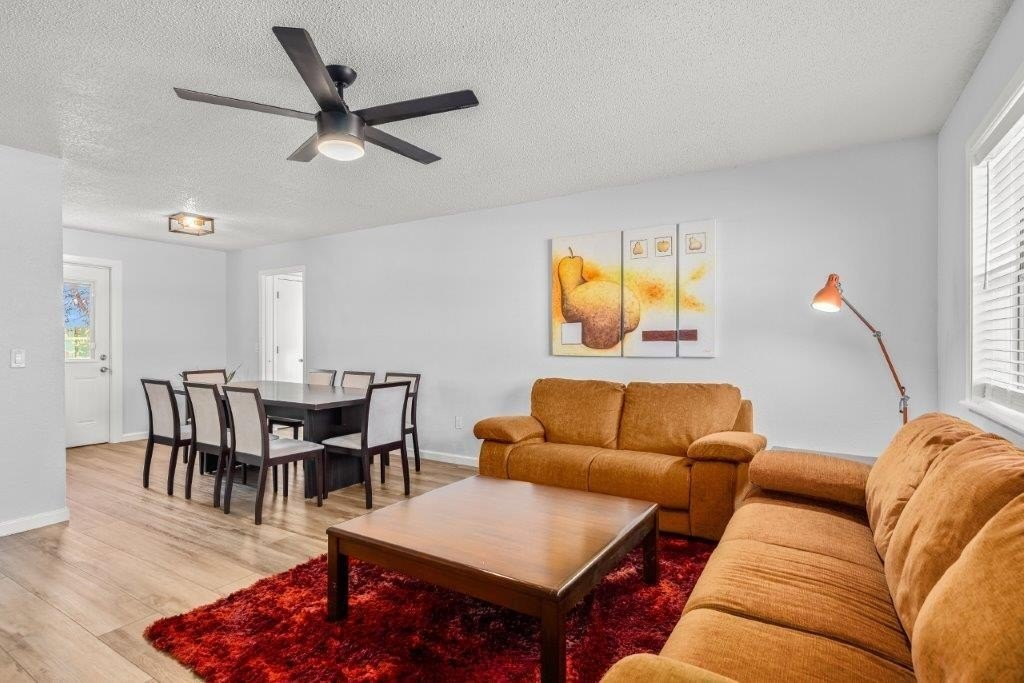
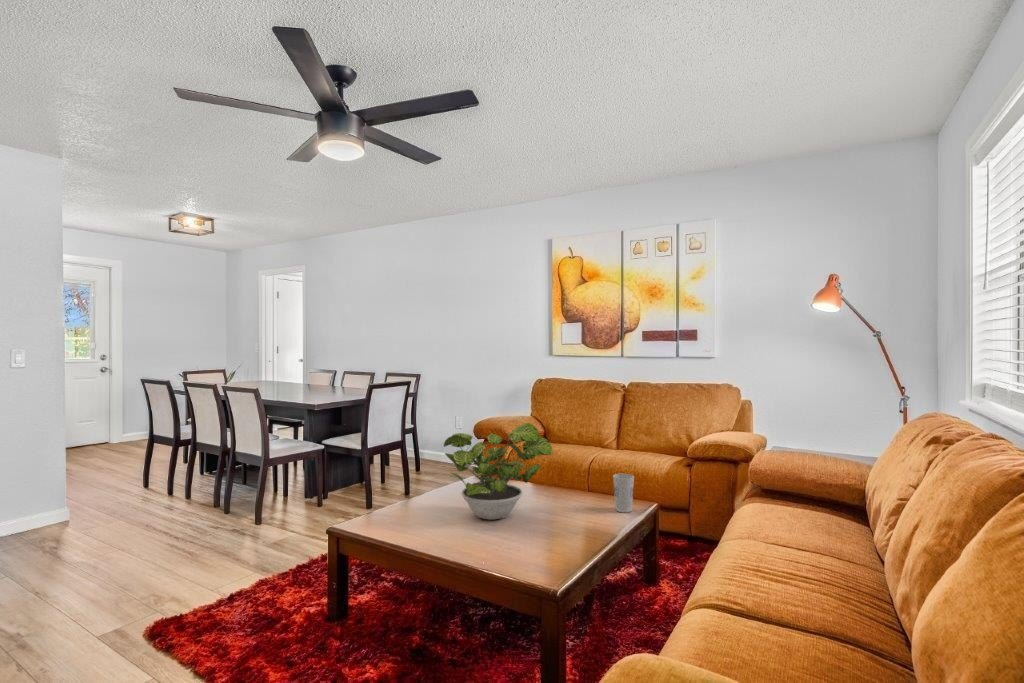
+ cup (623, 493)
+ potted plant (496, 469)
